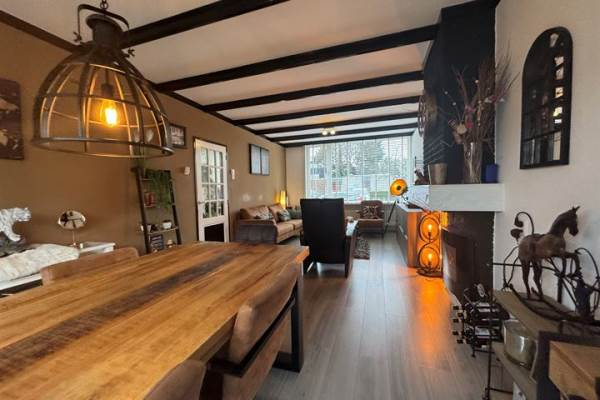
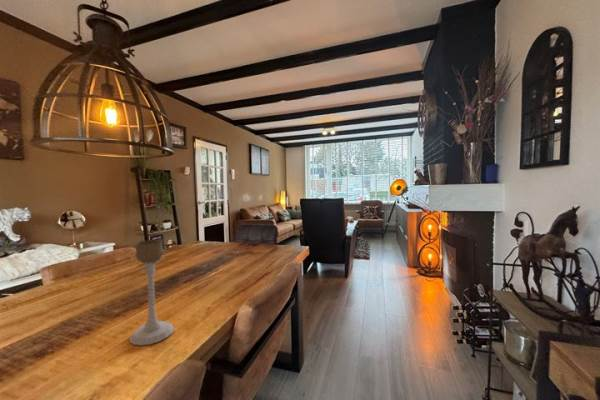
+ candle holder (150, 288)
